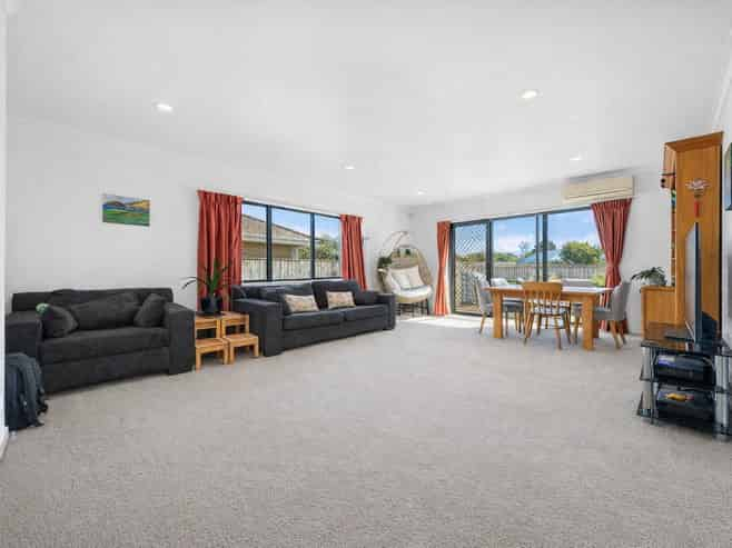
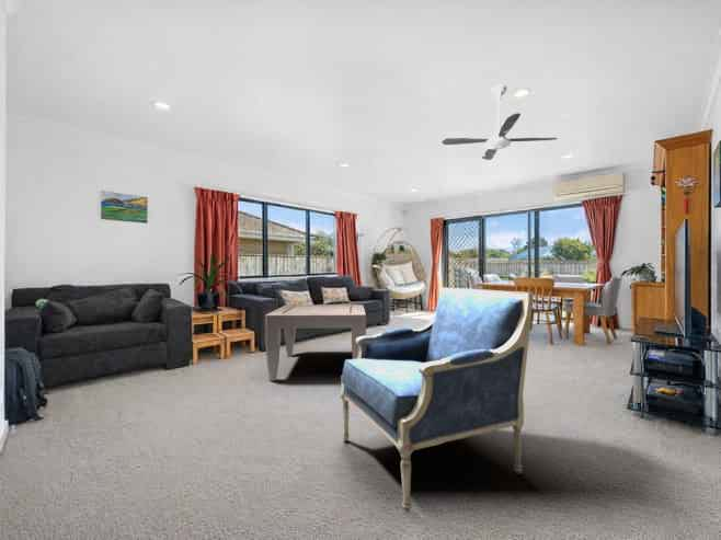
+ ceiling fan (497, 116)
+ armchair (426, 372)
+ coffee table (320, 328)
